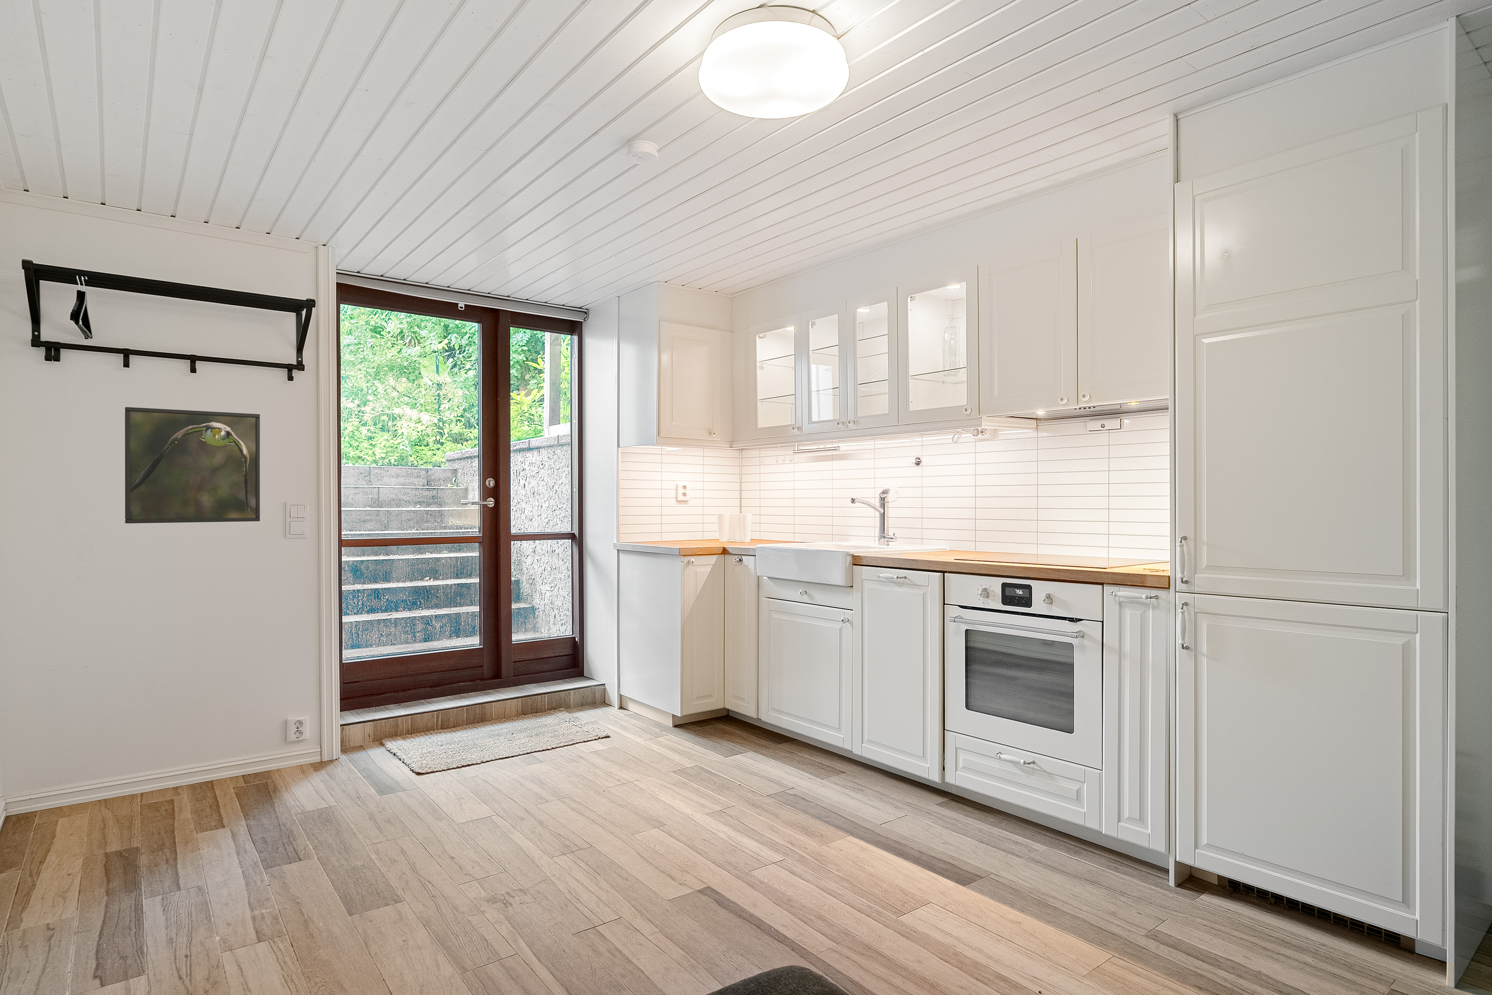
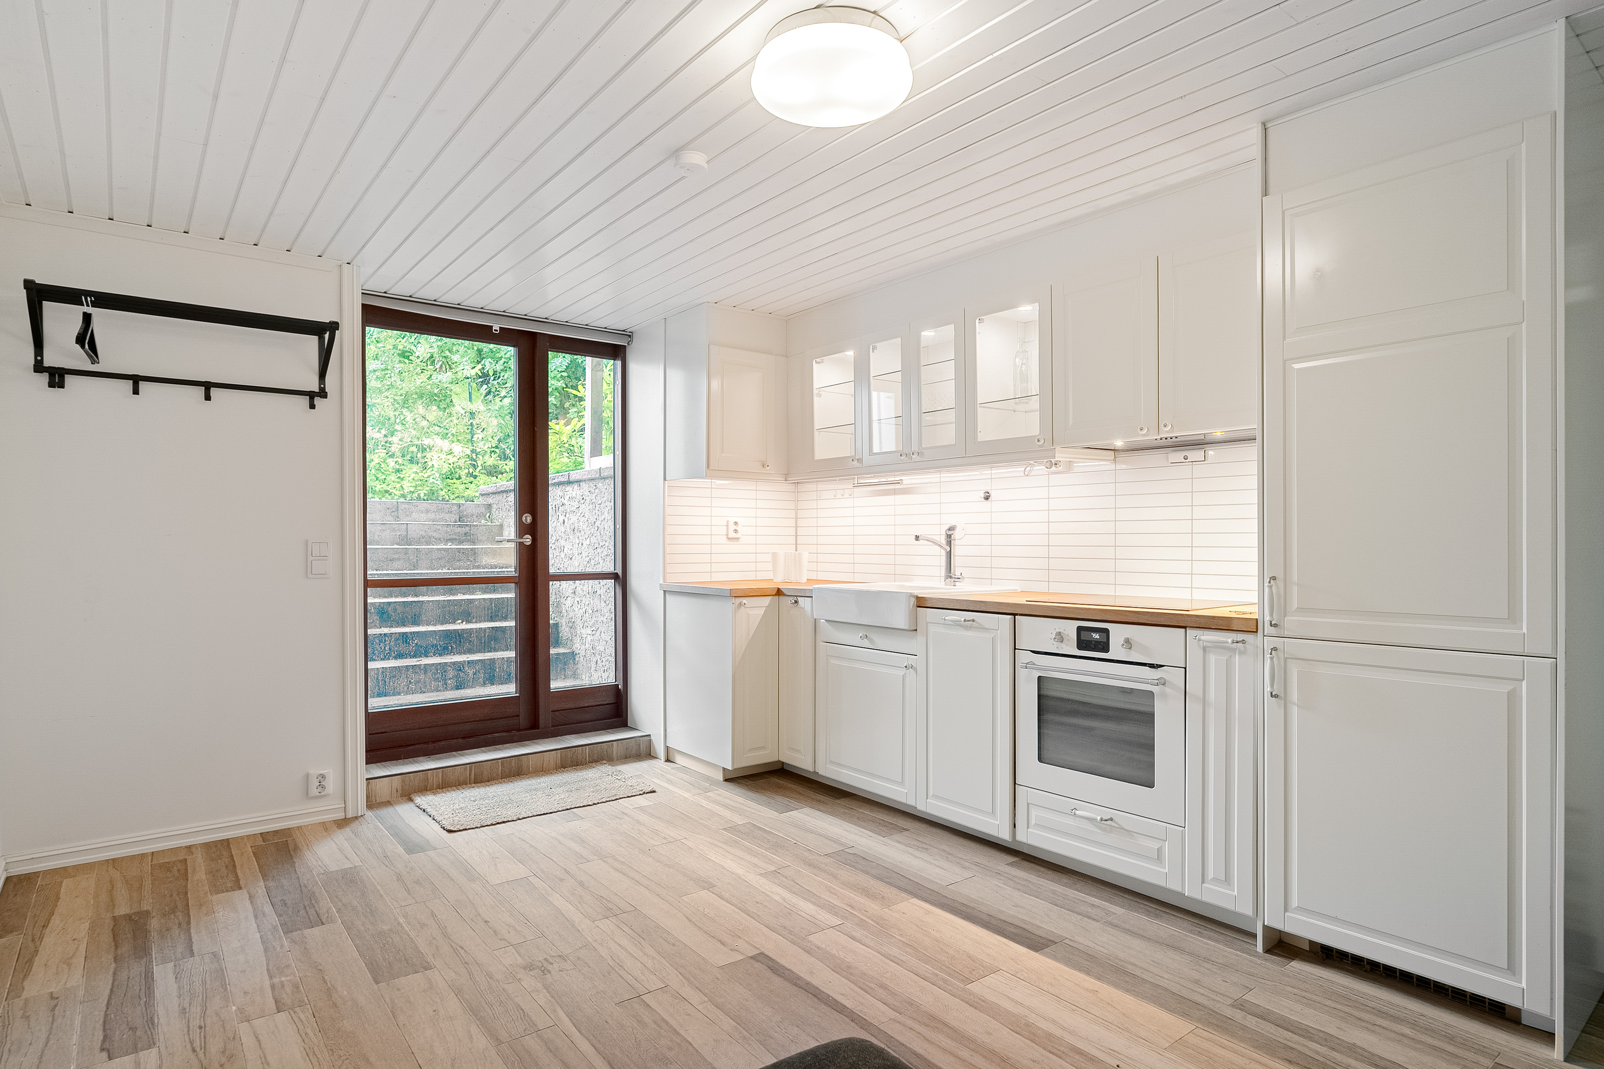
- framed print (195, 466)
